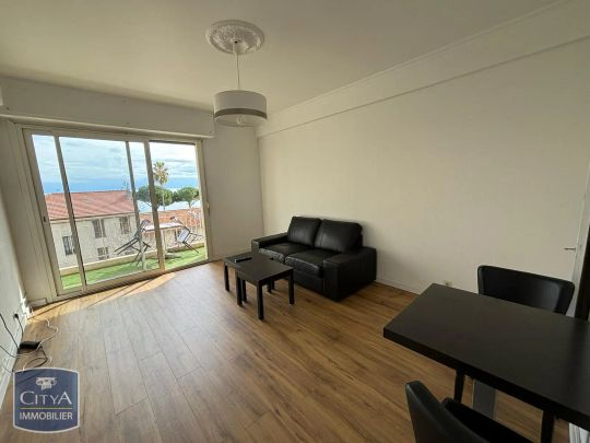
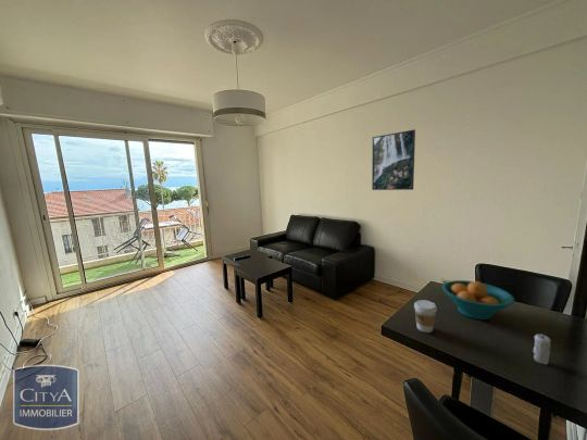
+ candle (541, 345)
+ coffee cup (424, 315)
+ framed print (391, 162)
+ fruit bowl (475, 297)
